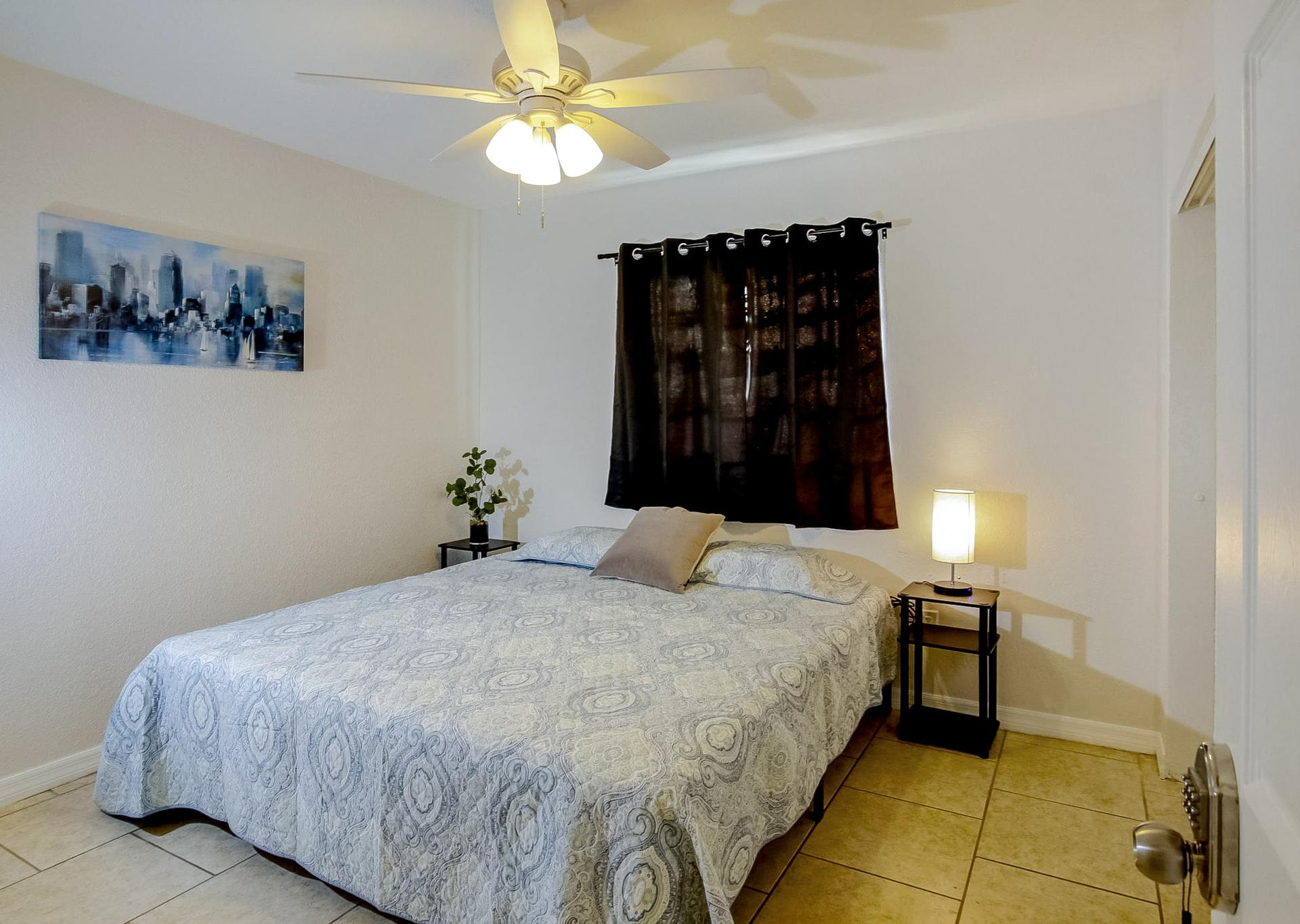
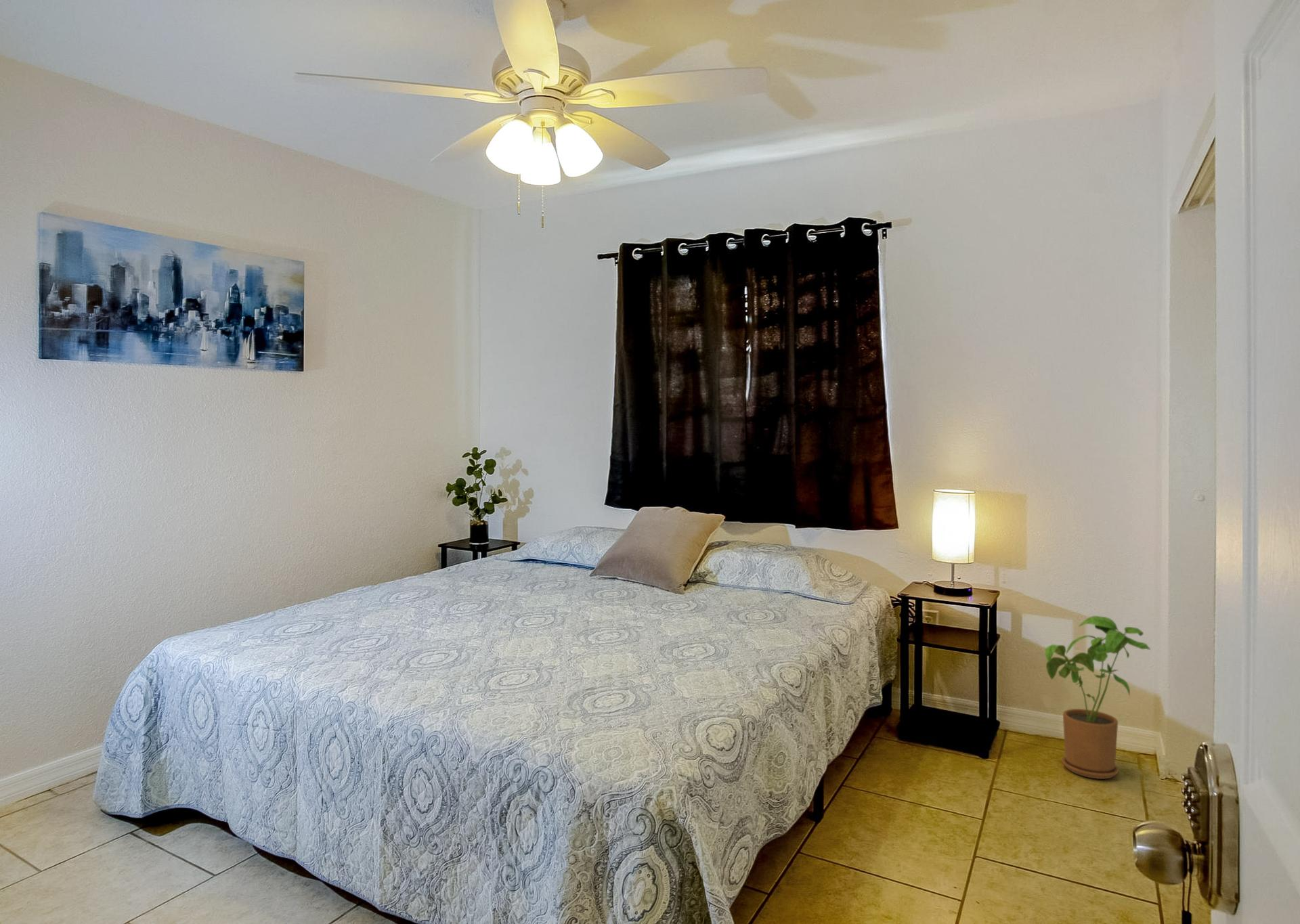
+ house plant (1087, 694)
